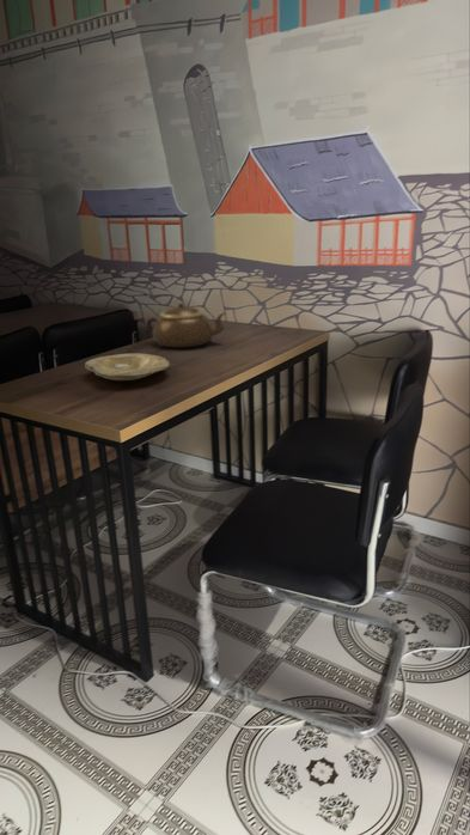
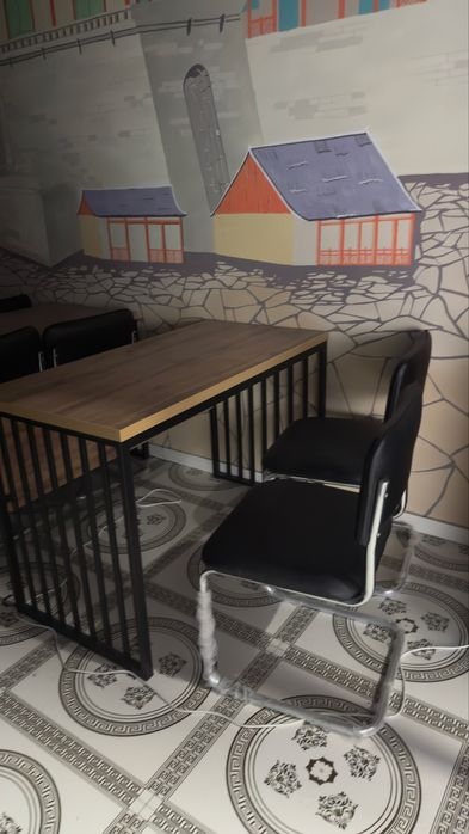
- teapot (184, 323)
- plate (128, 368)
